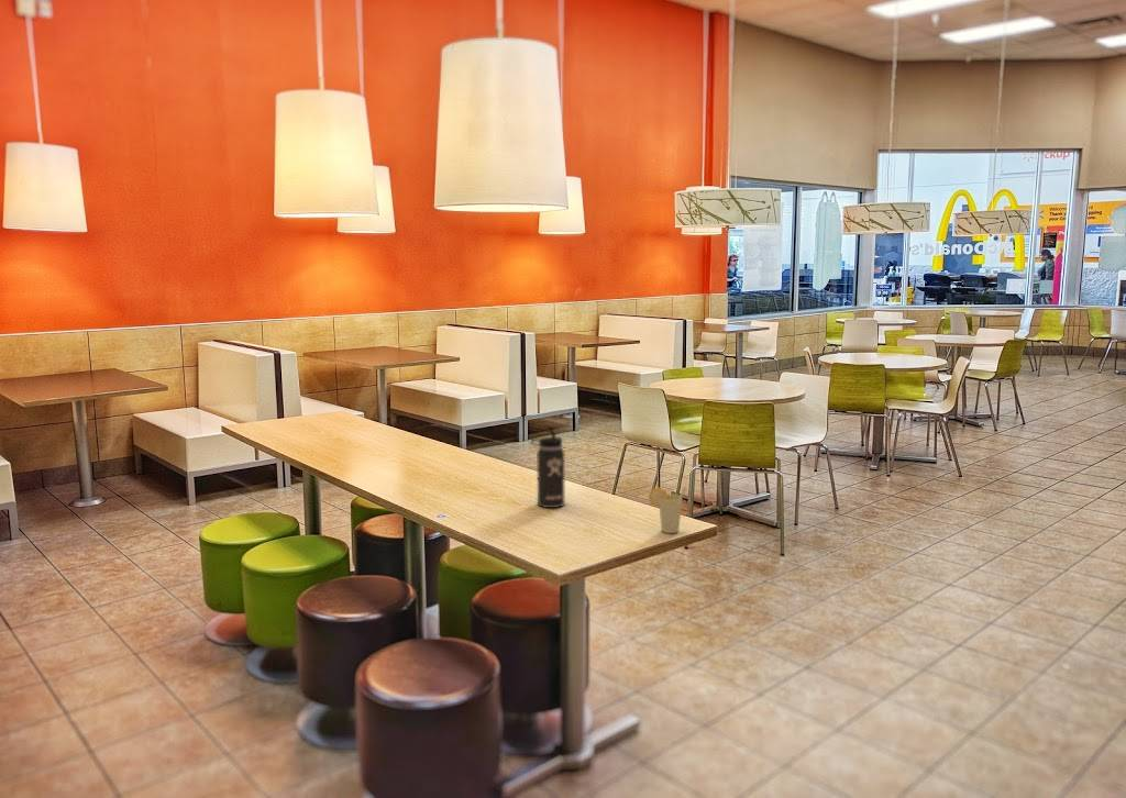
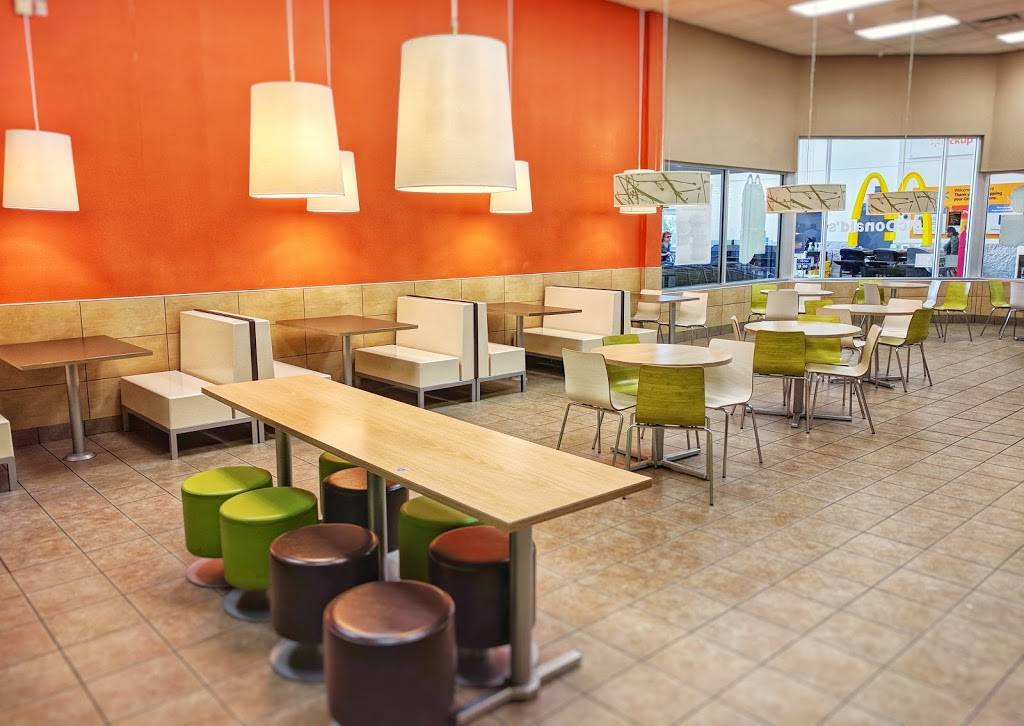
- thermos bottle (548, 465)
- cup (666, 508)
